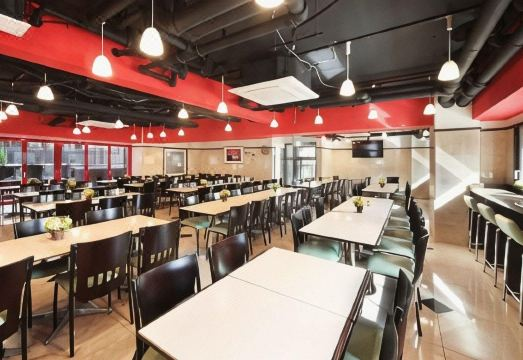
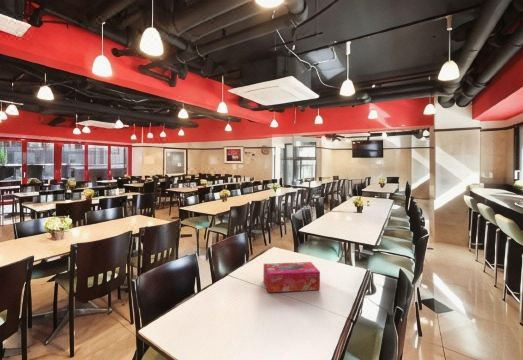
+ tissue box (290, 276)
